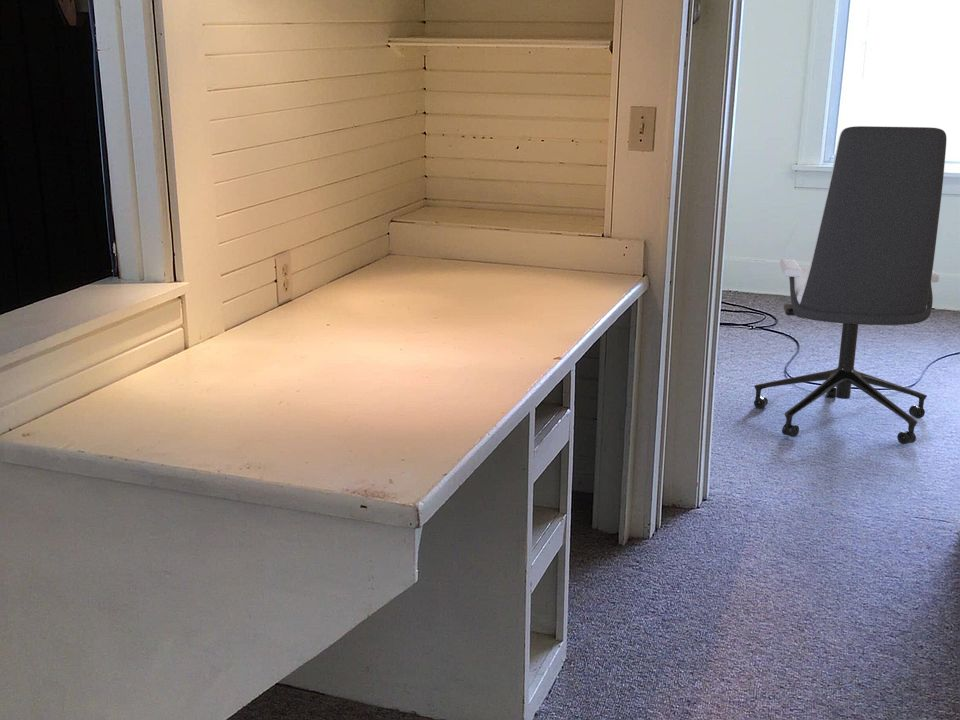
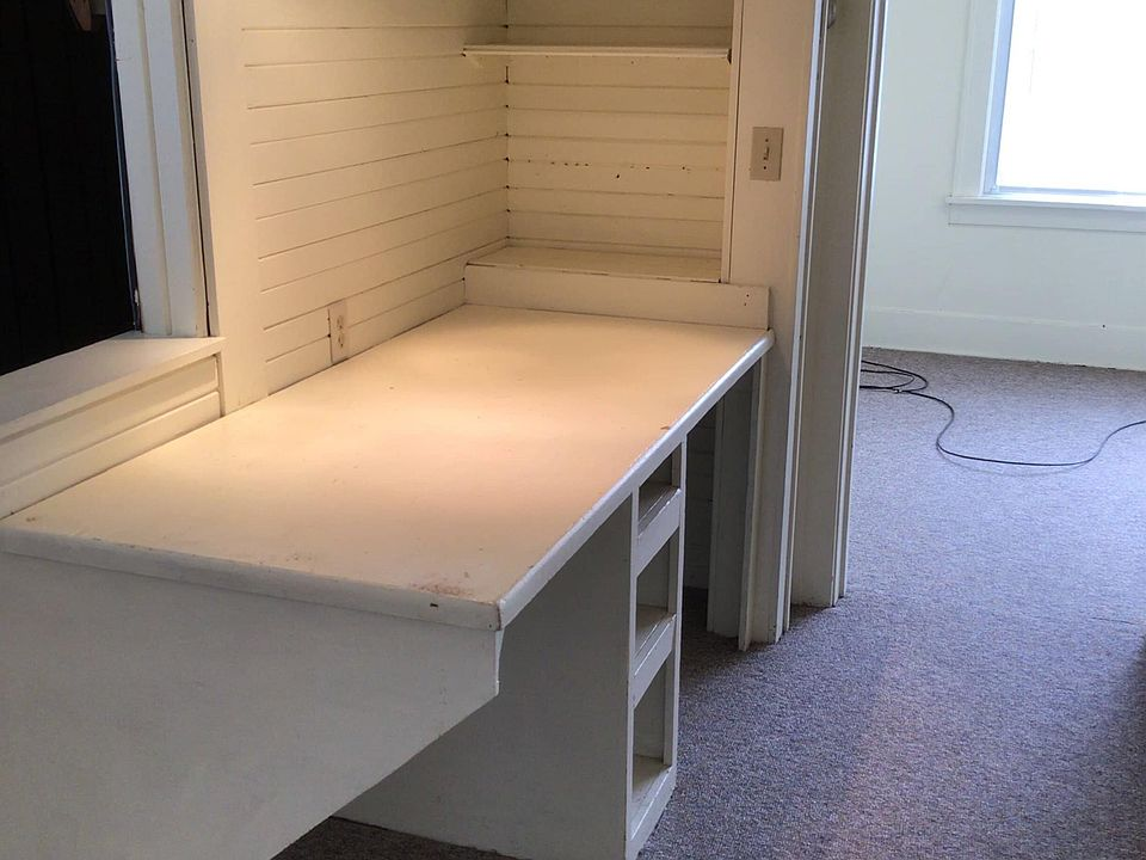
- office chair (858, 278)
